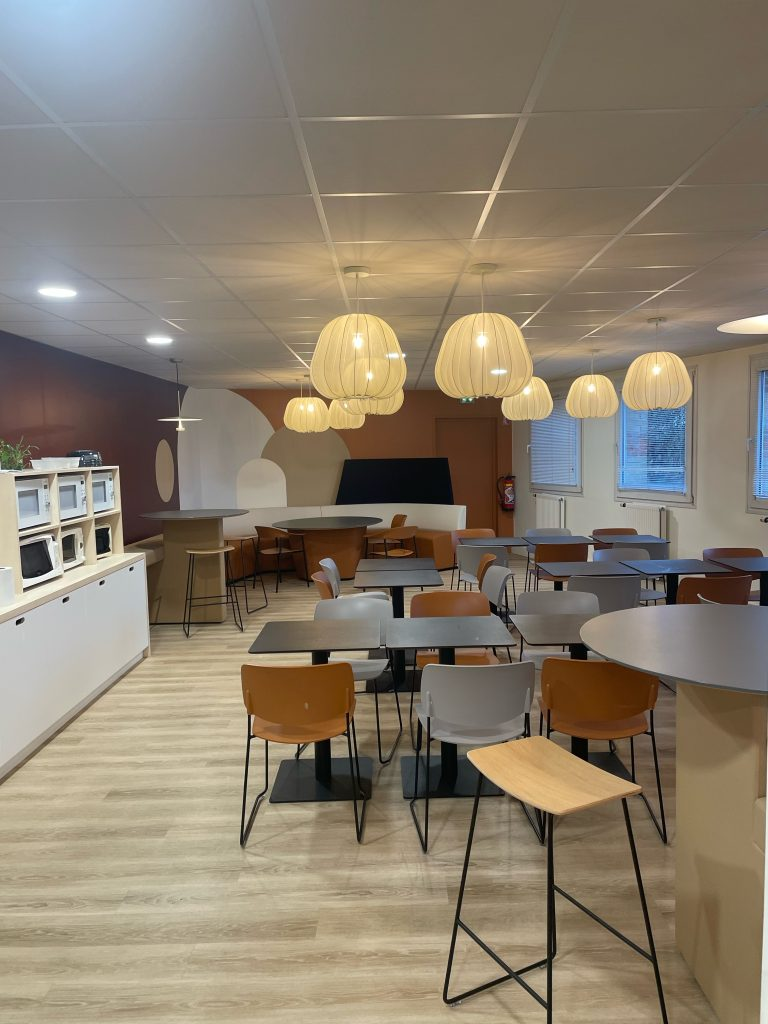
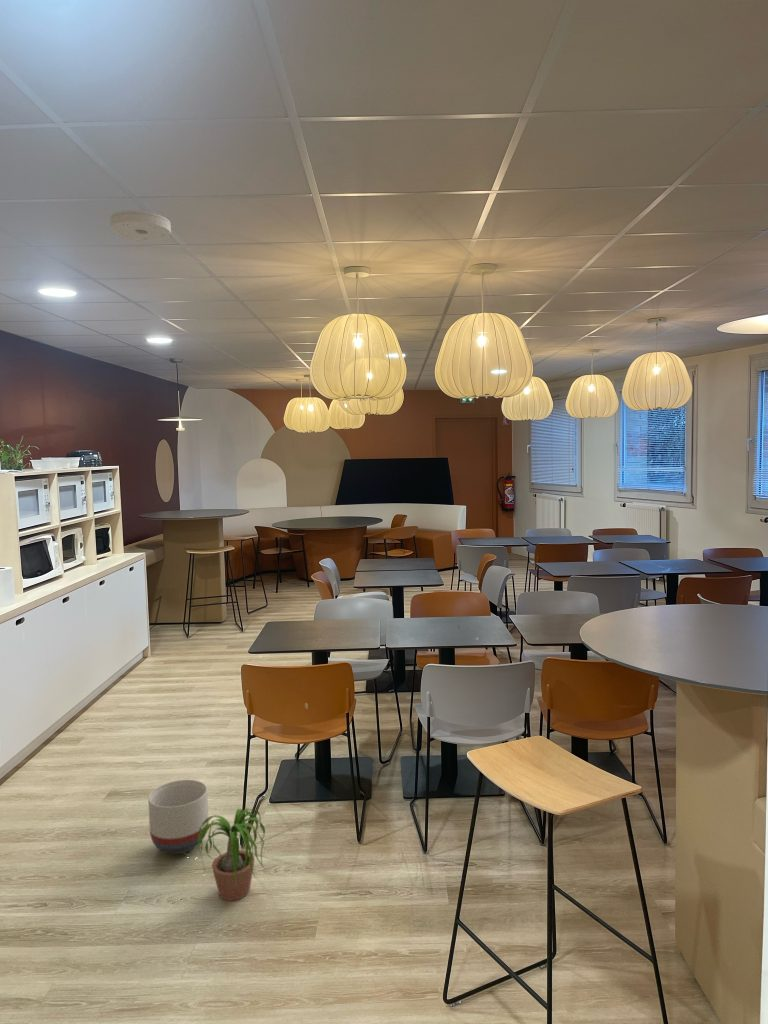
+ smoke detector (140, 226)
+ planter (179, 820)
+ potted plant (242, 852)
